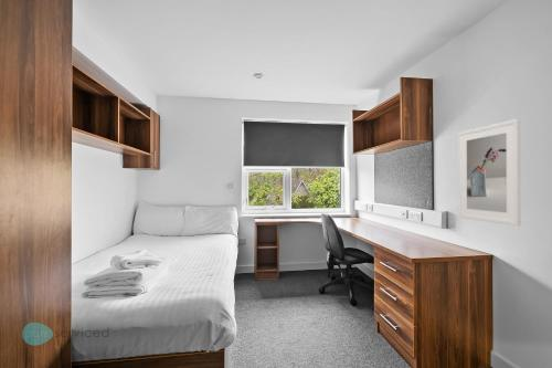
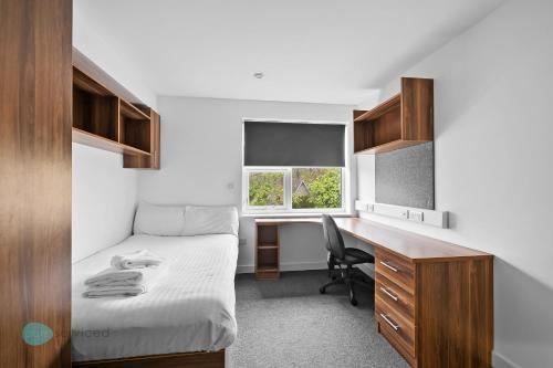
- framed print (486, 174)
